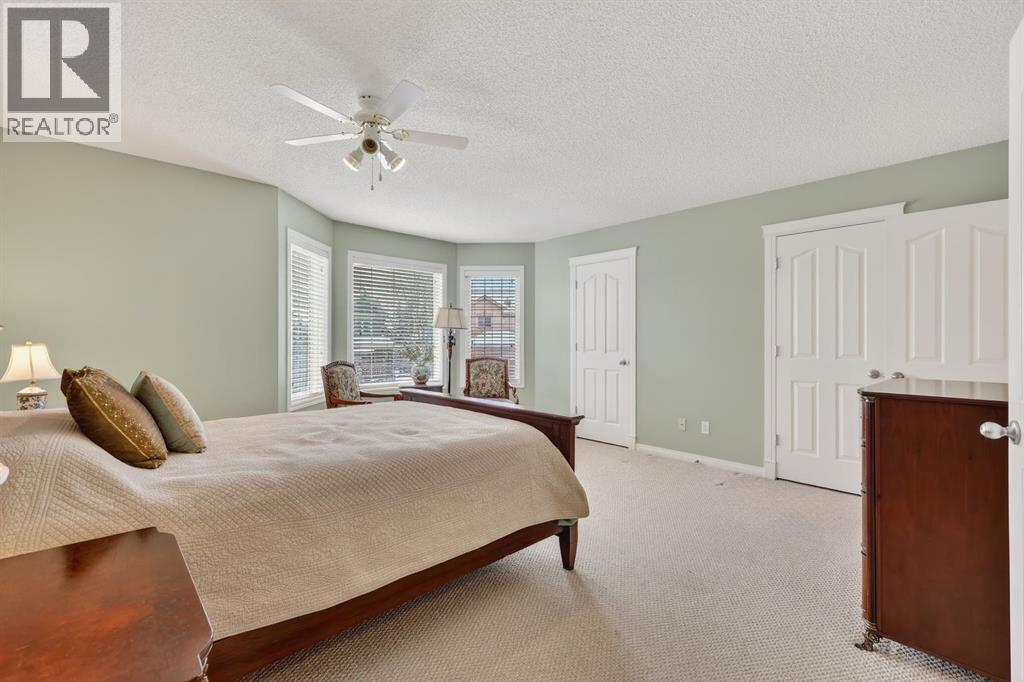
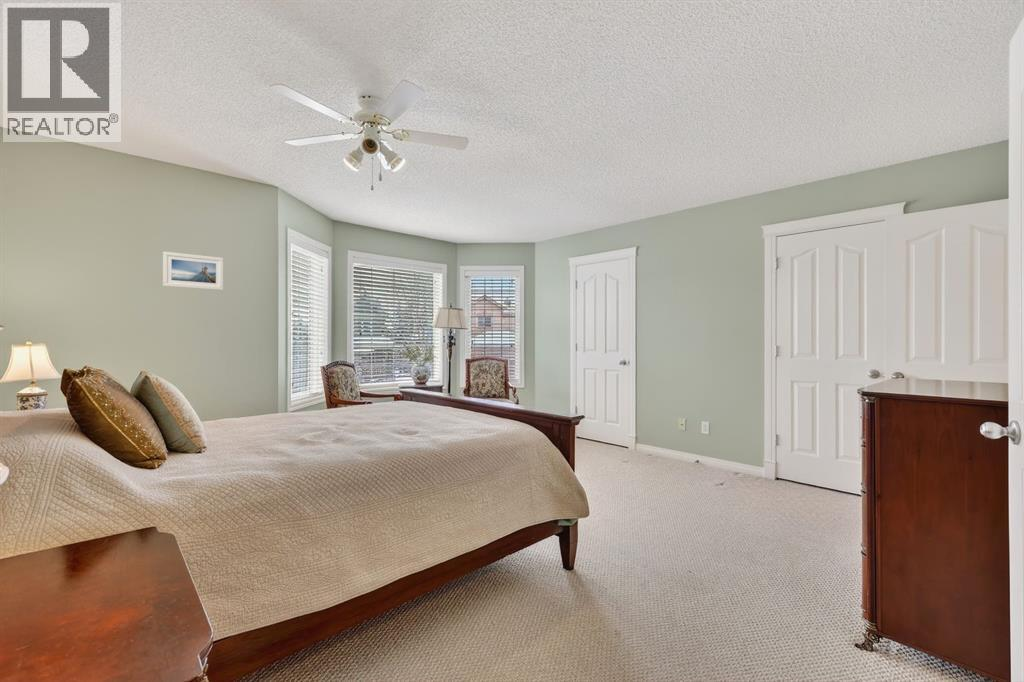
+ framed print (194, 271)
